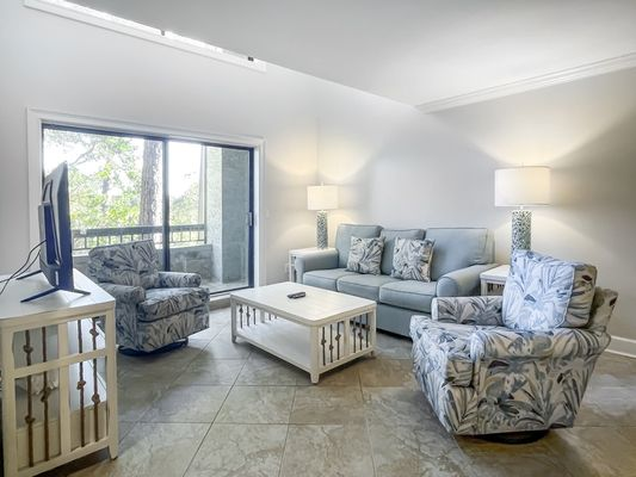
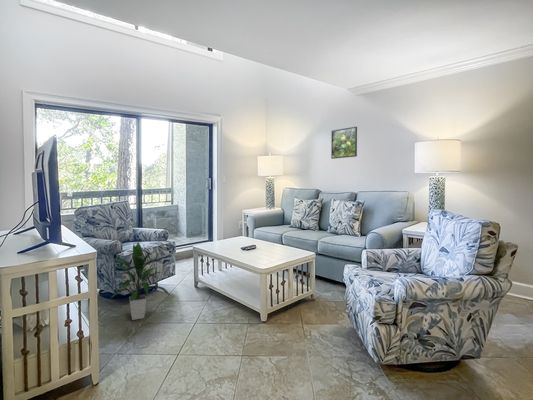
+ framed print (343, 143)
+ indoor plant (139, 280)
